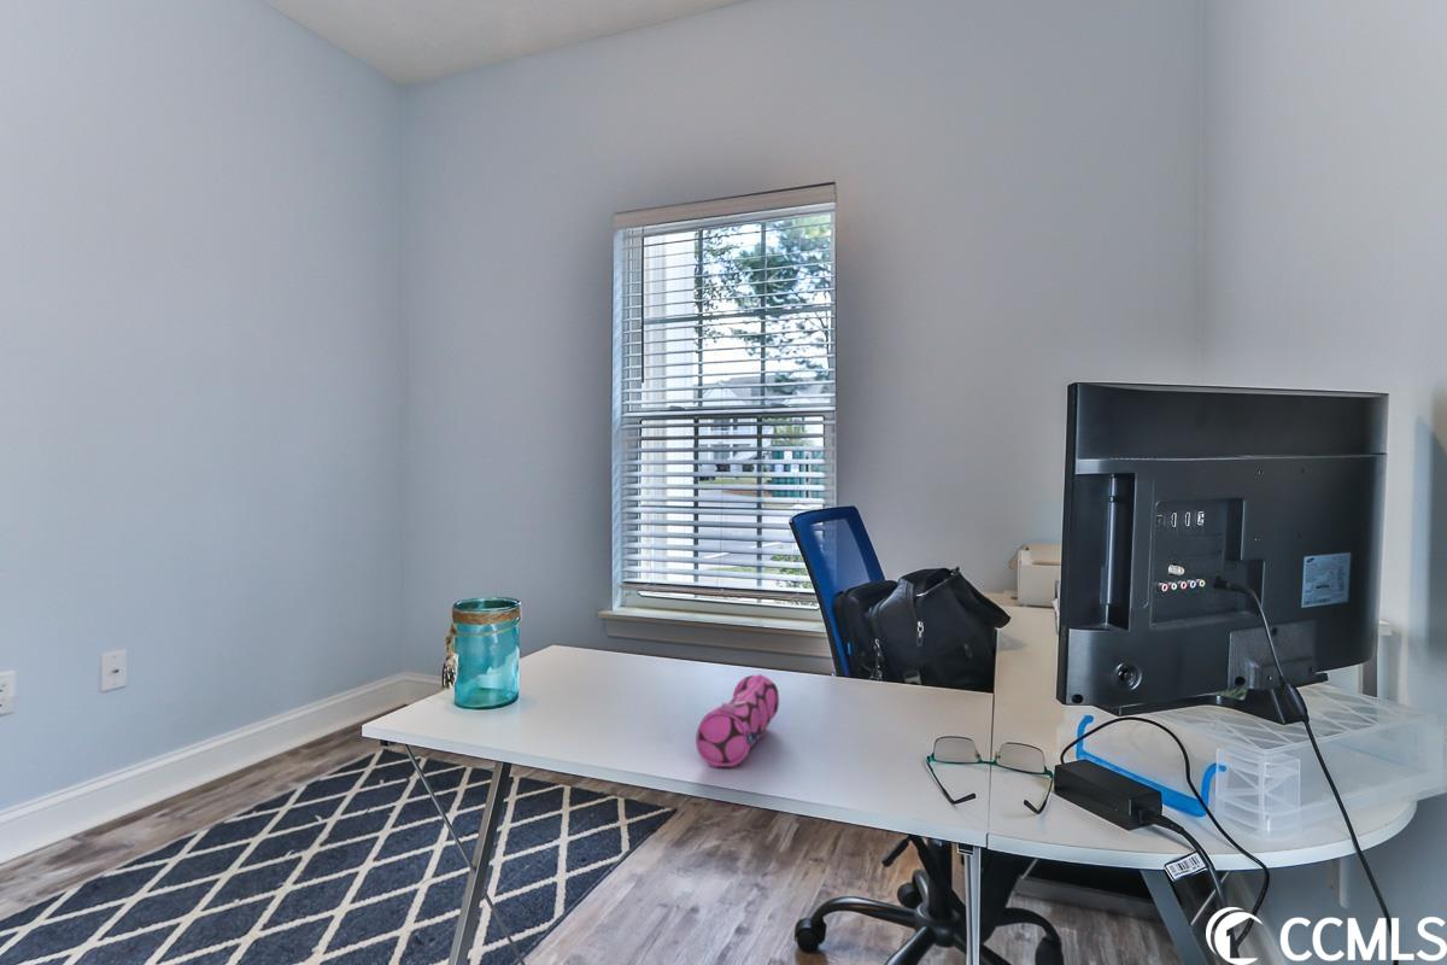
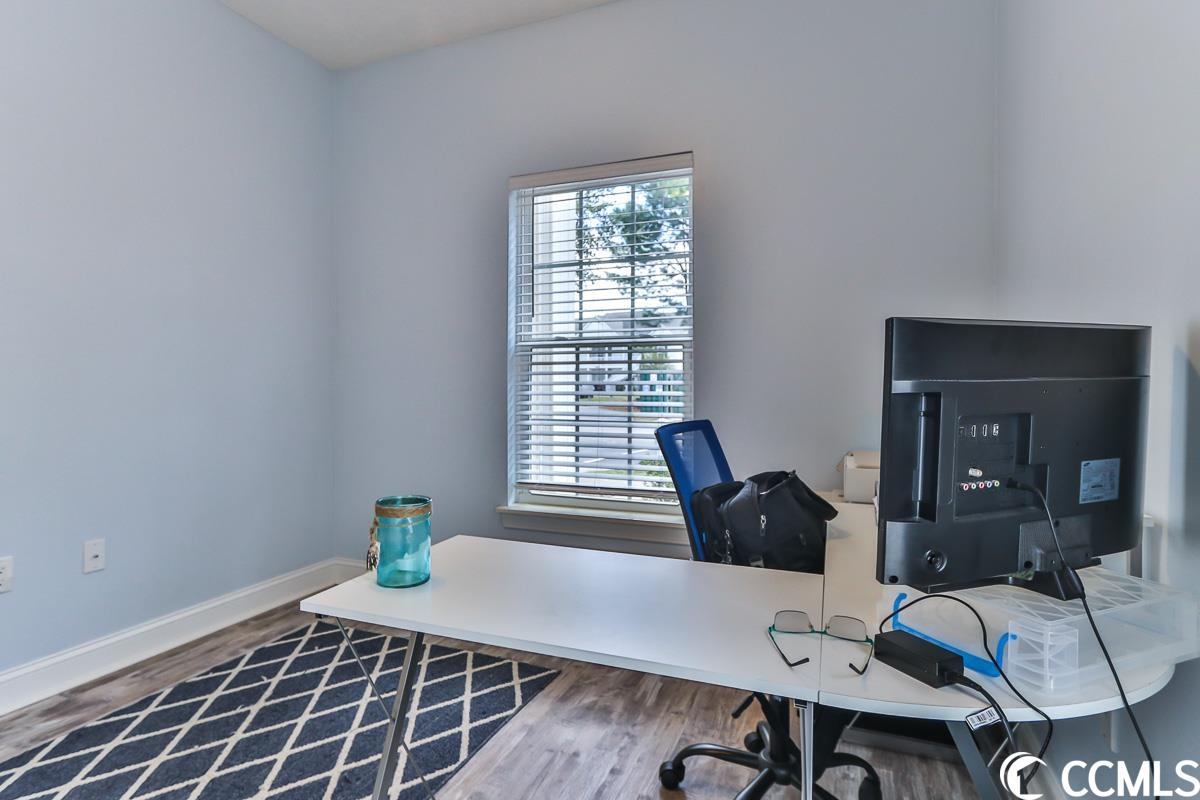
- pencil case (742, 714)
